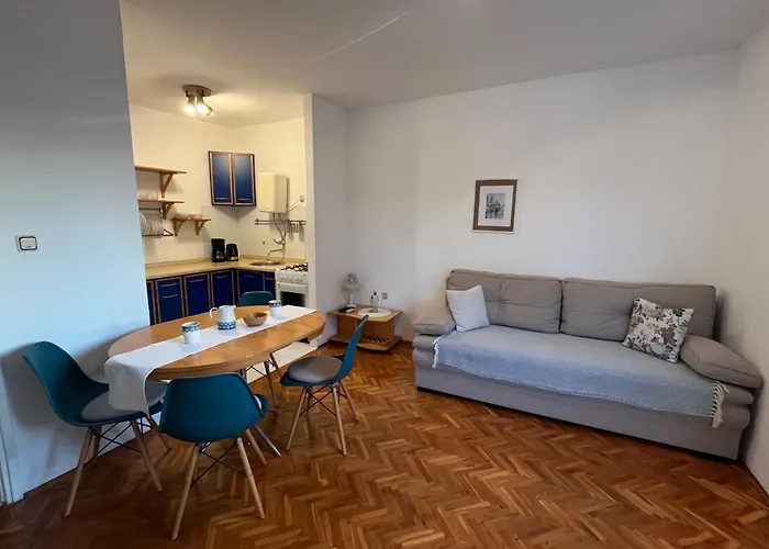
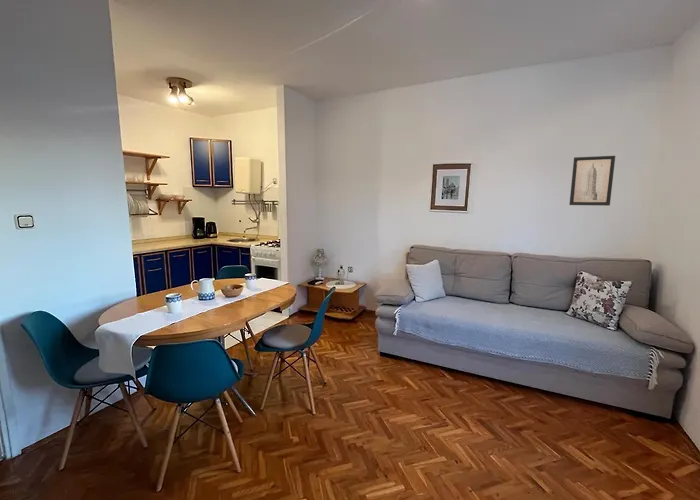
+ wall art (591, 181)
